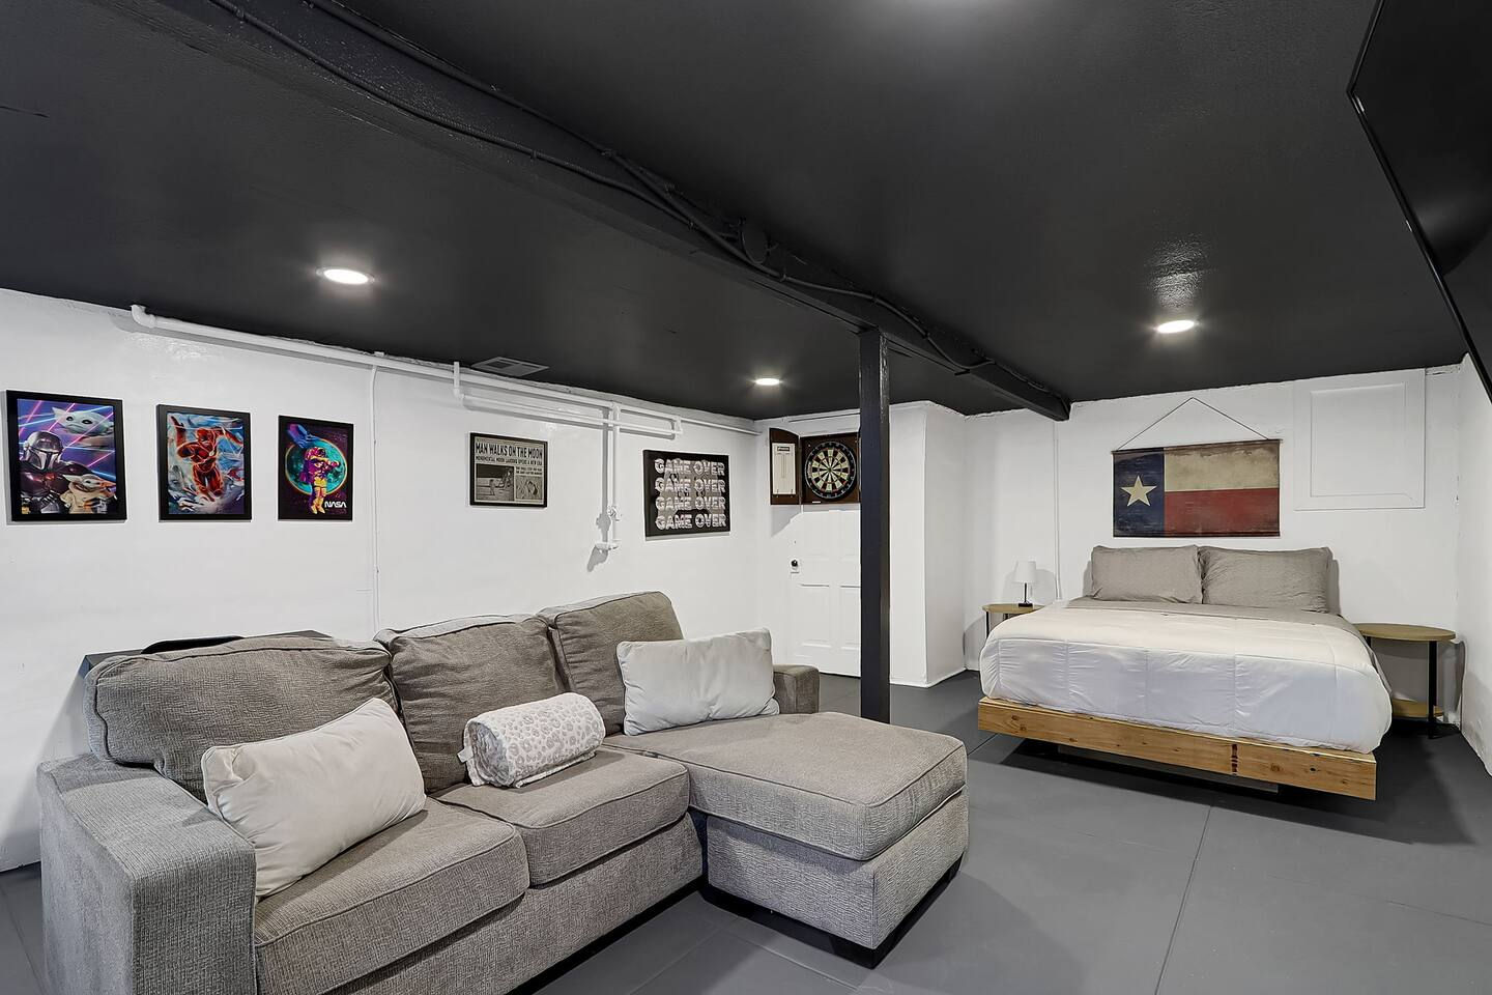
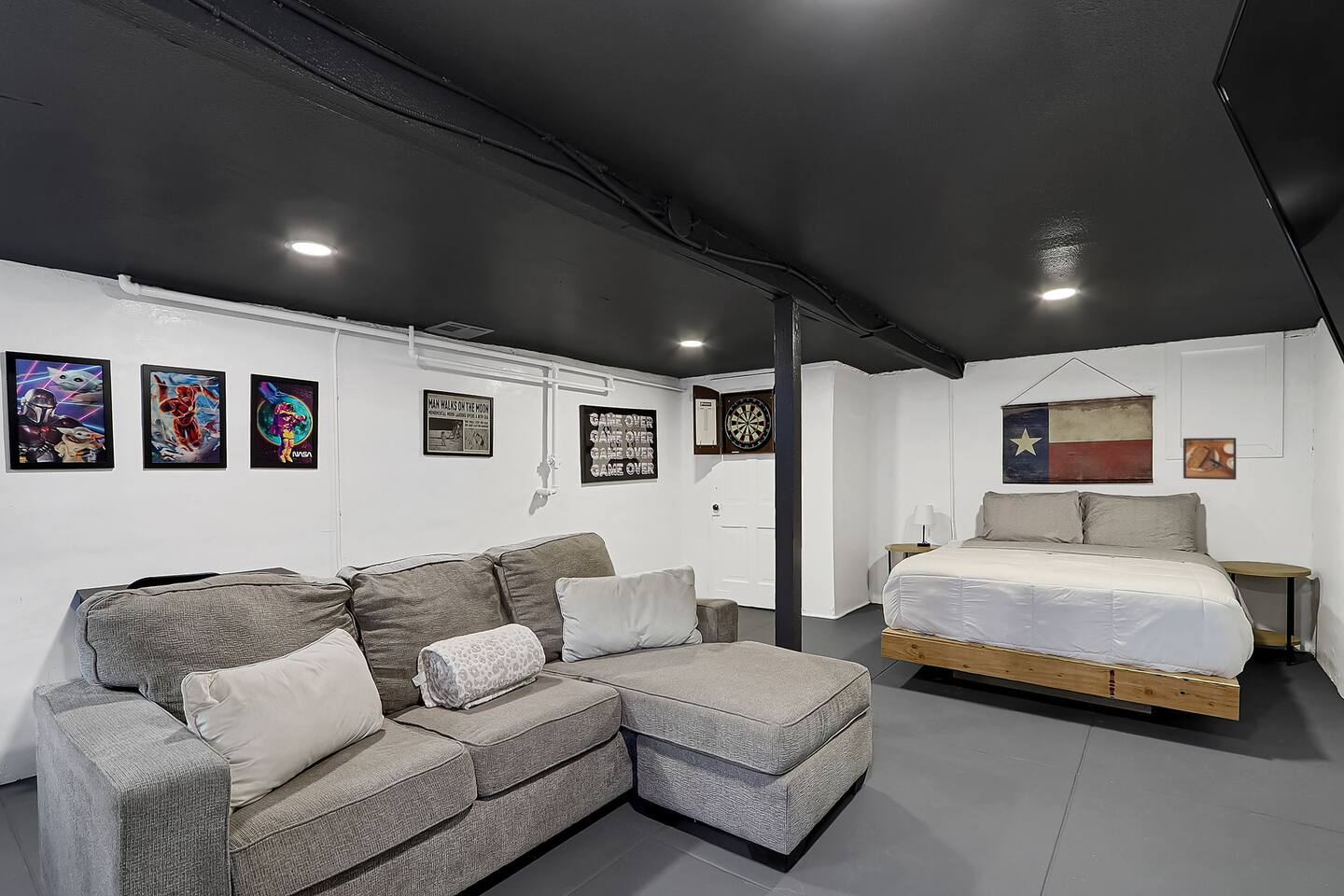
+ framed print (1209, 458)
